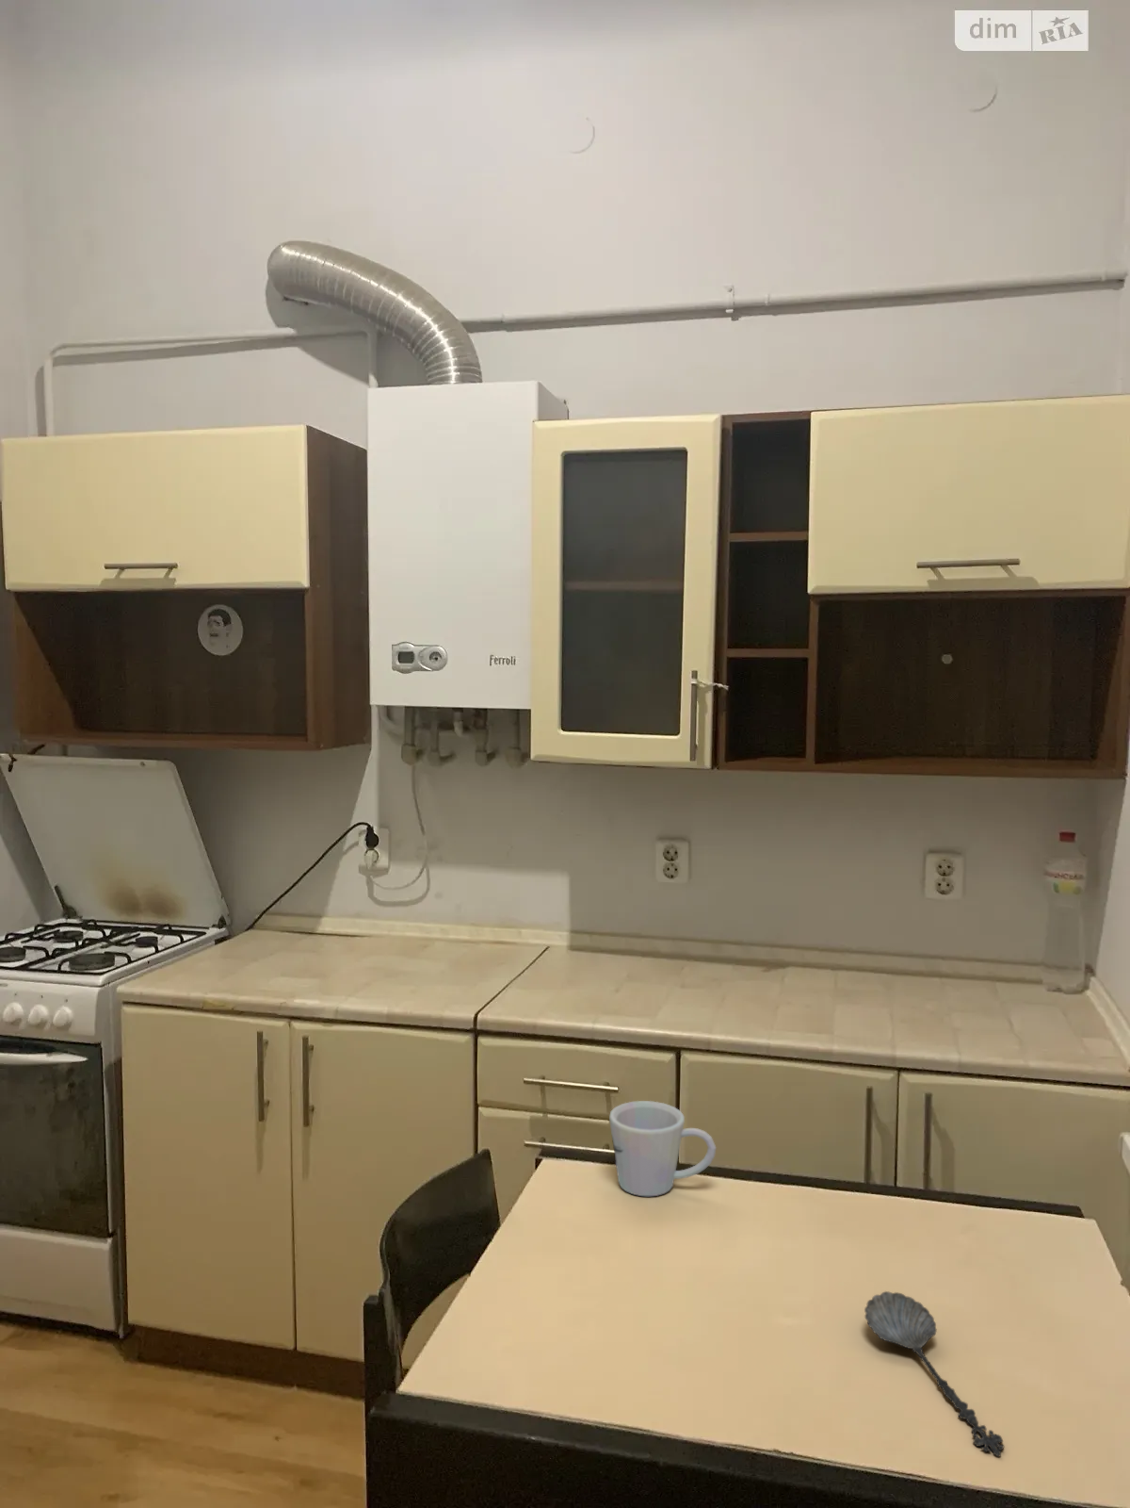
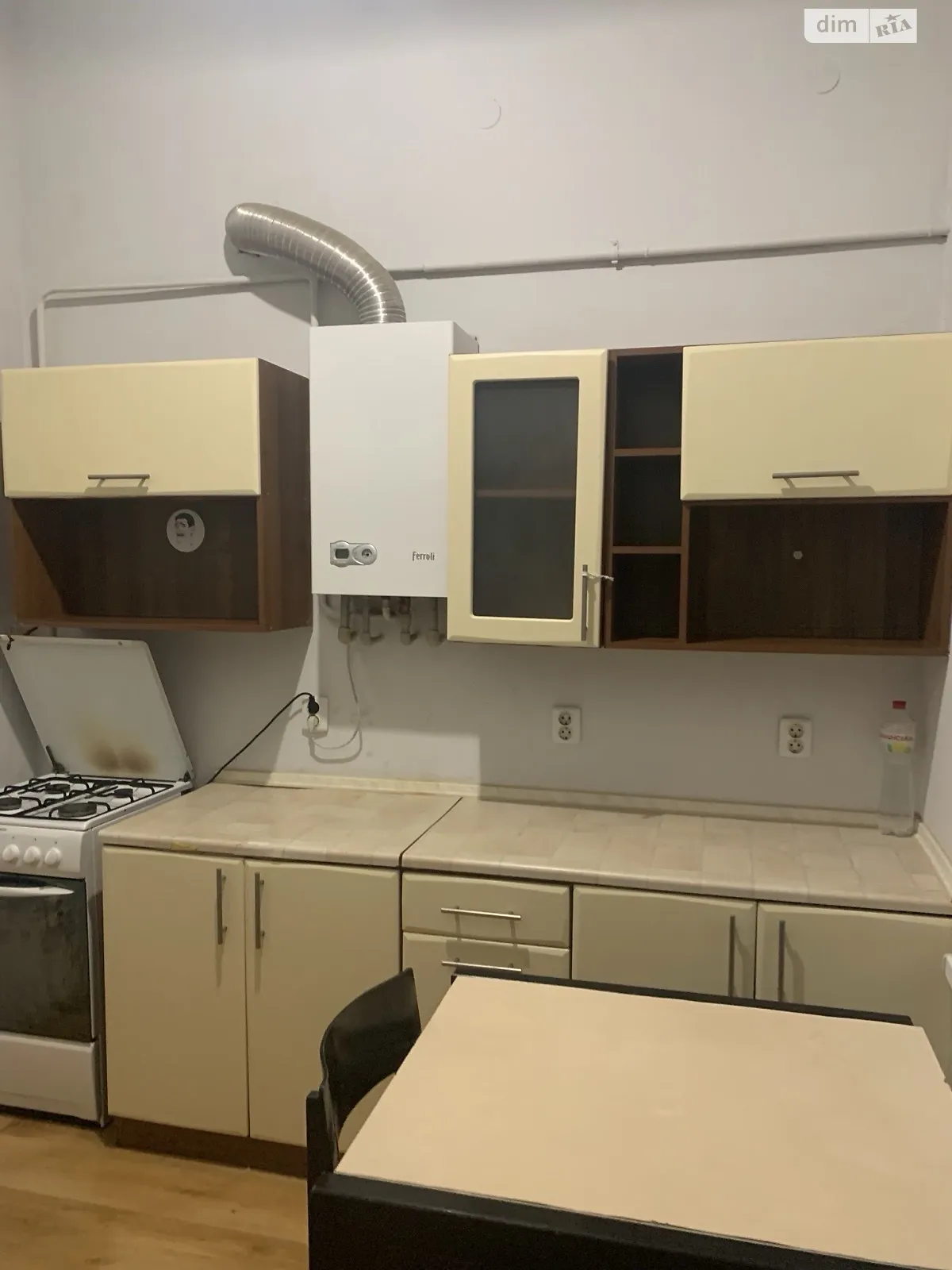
- mug (662, 1152)
- spoon (934, 1369)
